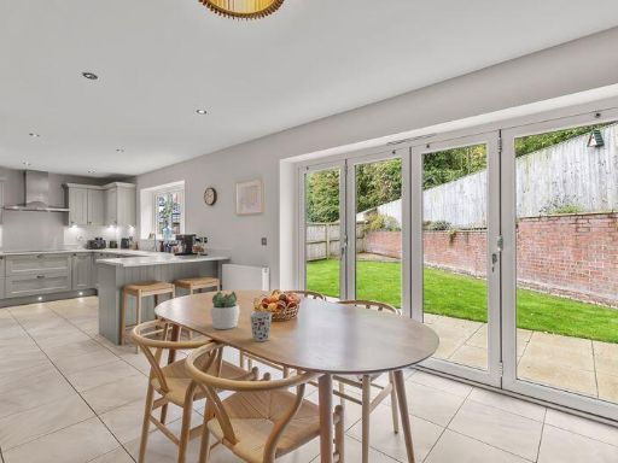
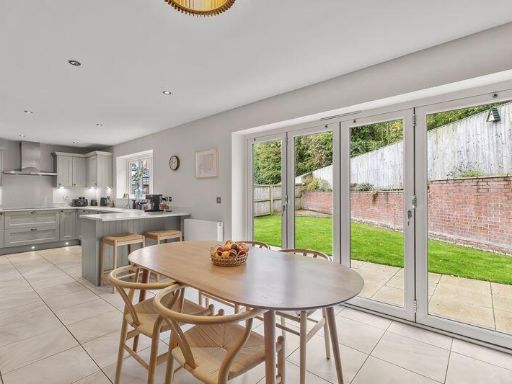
- cup (261, 326)
- succulent plant (225, 309)
